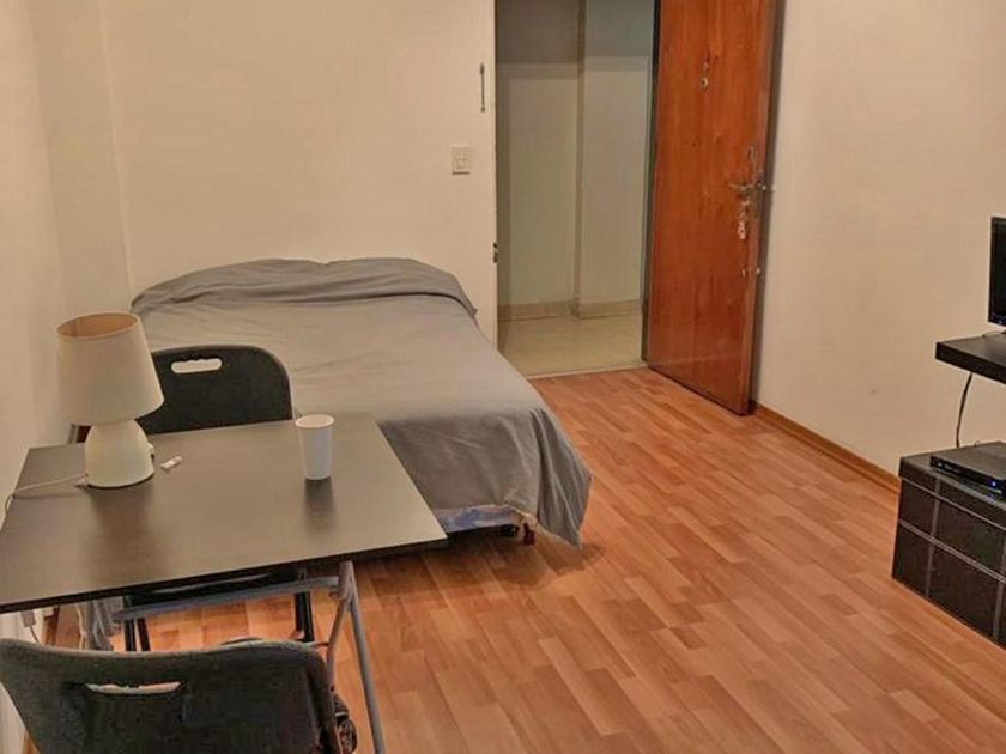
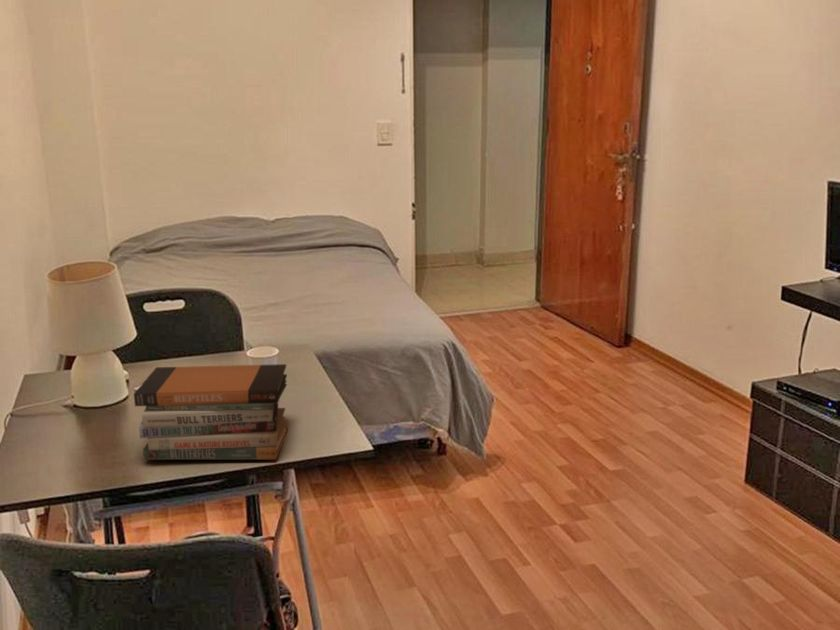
+ book stack (215, 411)
